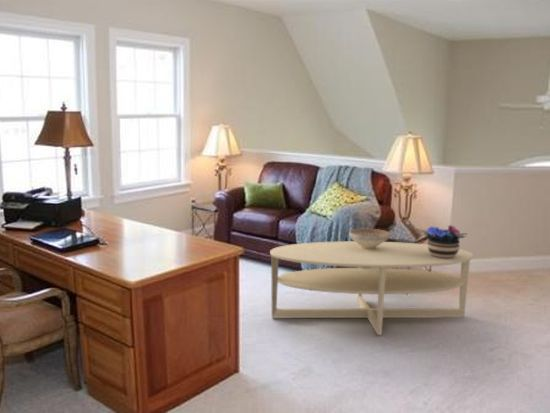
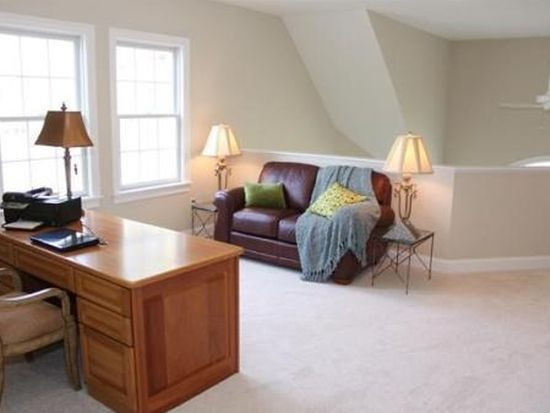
- potted flower (443, 240)
- decorative bowl (368, 239)
- coffee table (370, 284)
